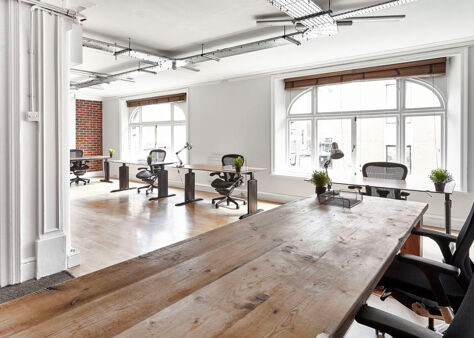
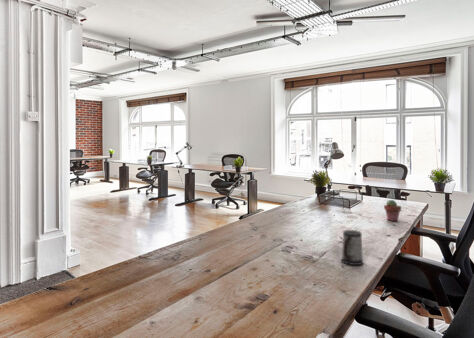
+ mug (350, 247)
+ potted succulent (392, 209)
